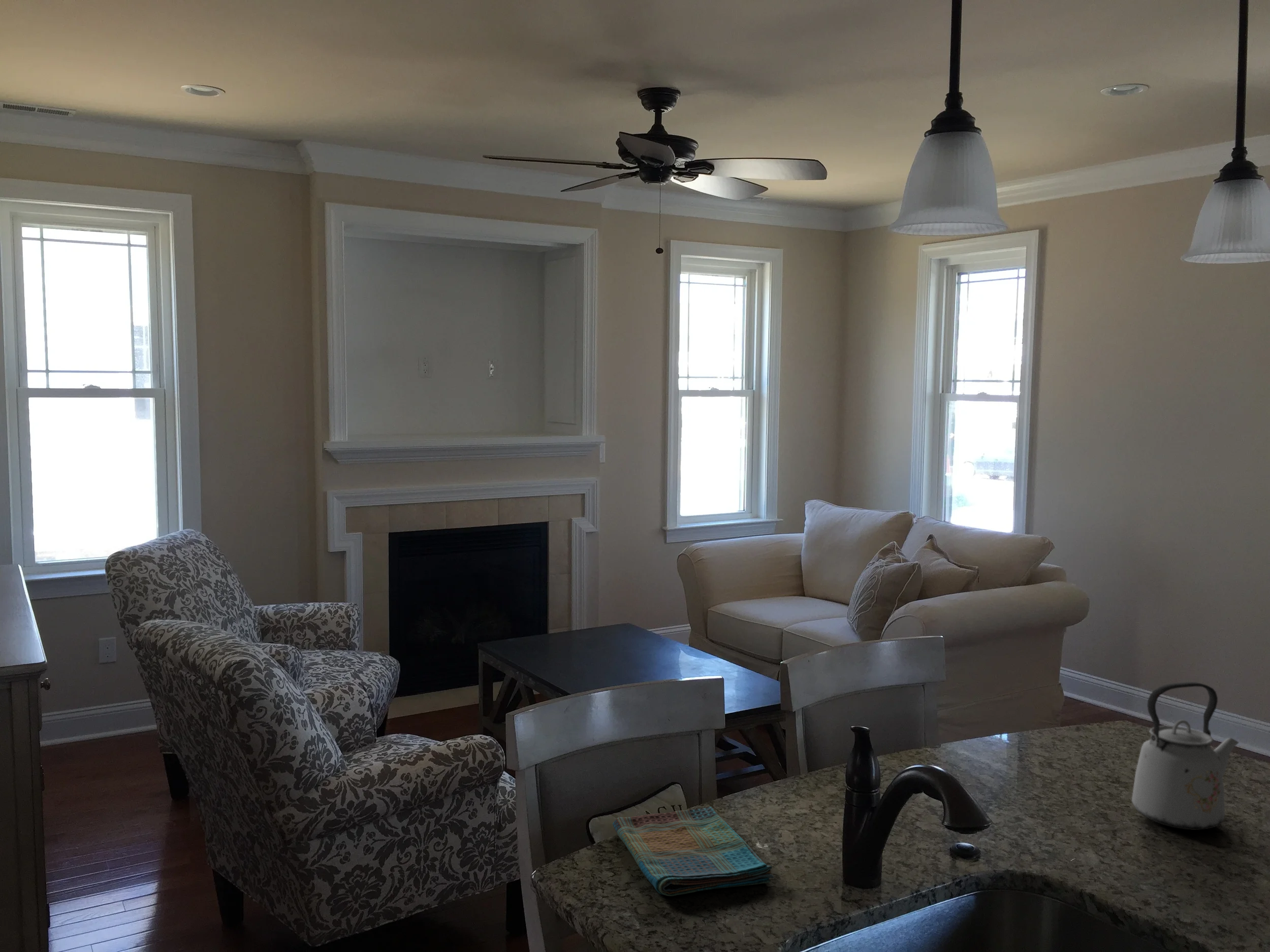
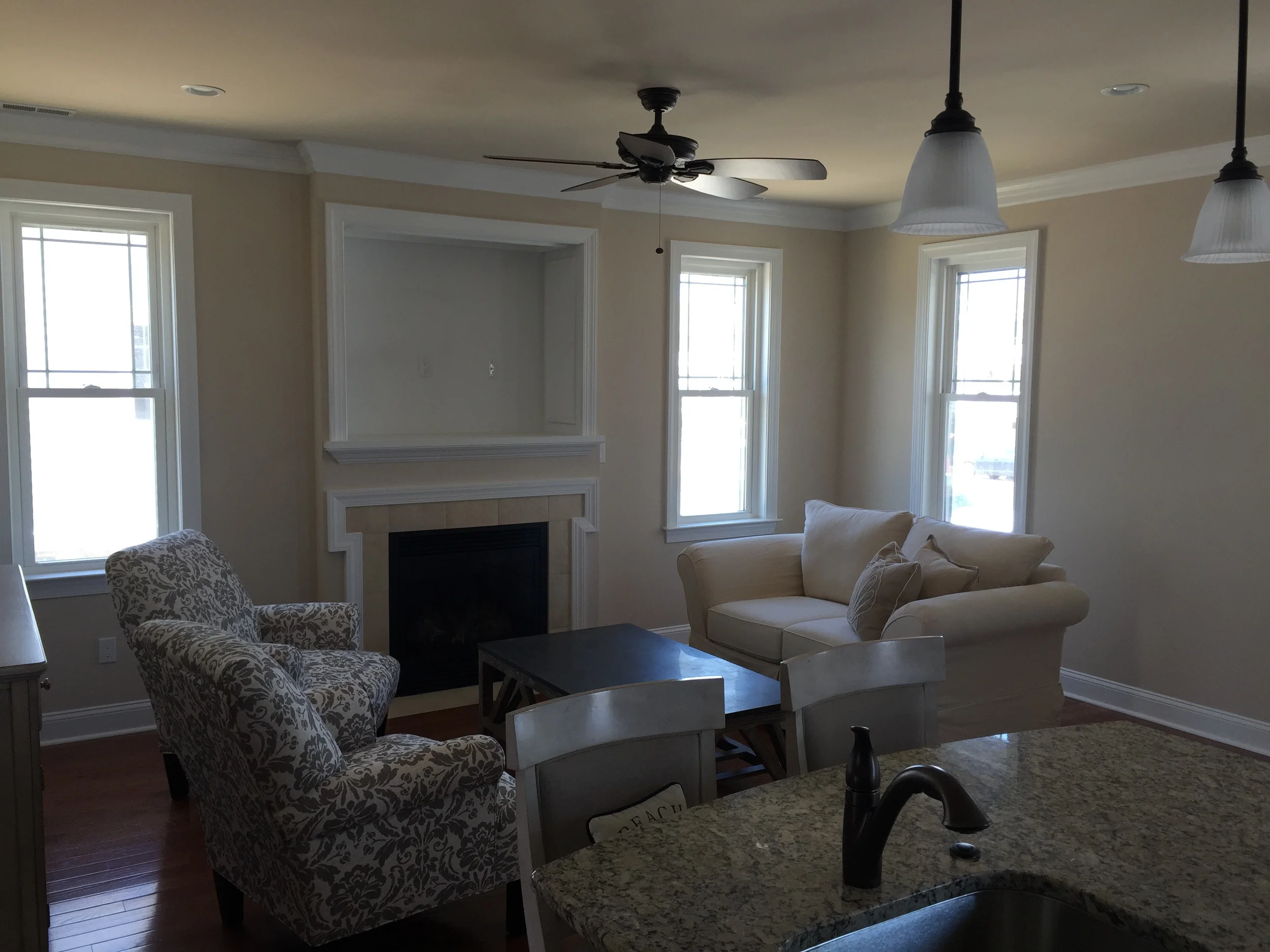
- dish towel (687, 846)
- kettle (1193, 750)
